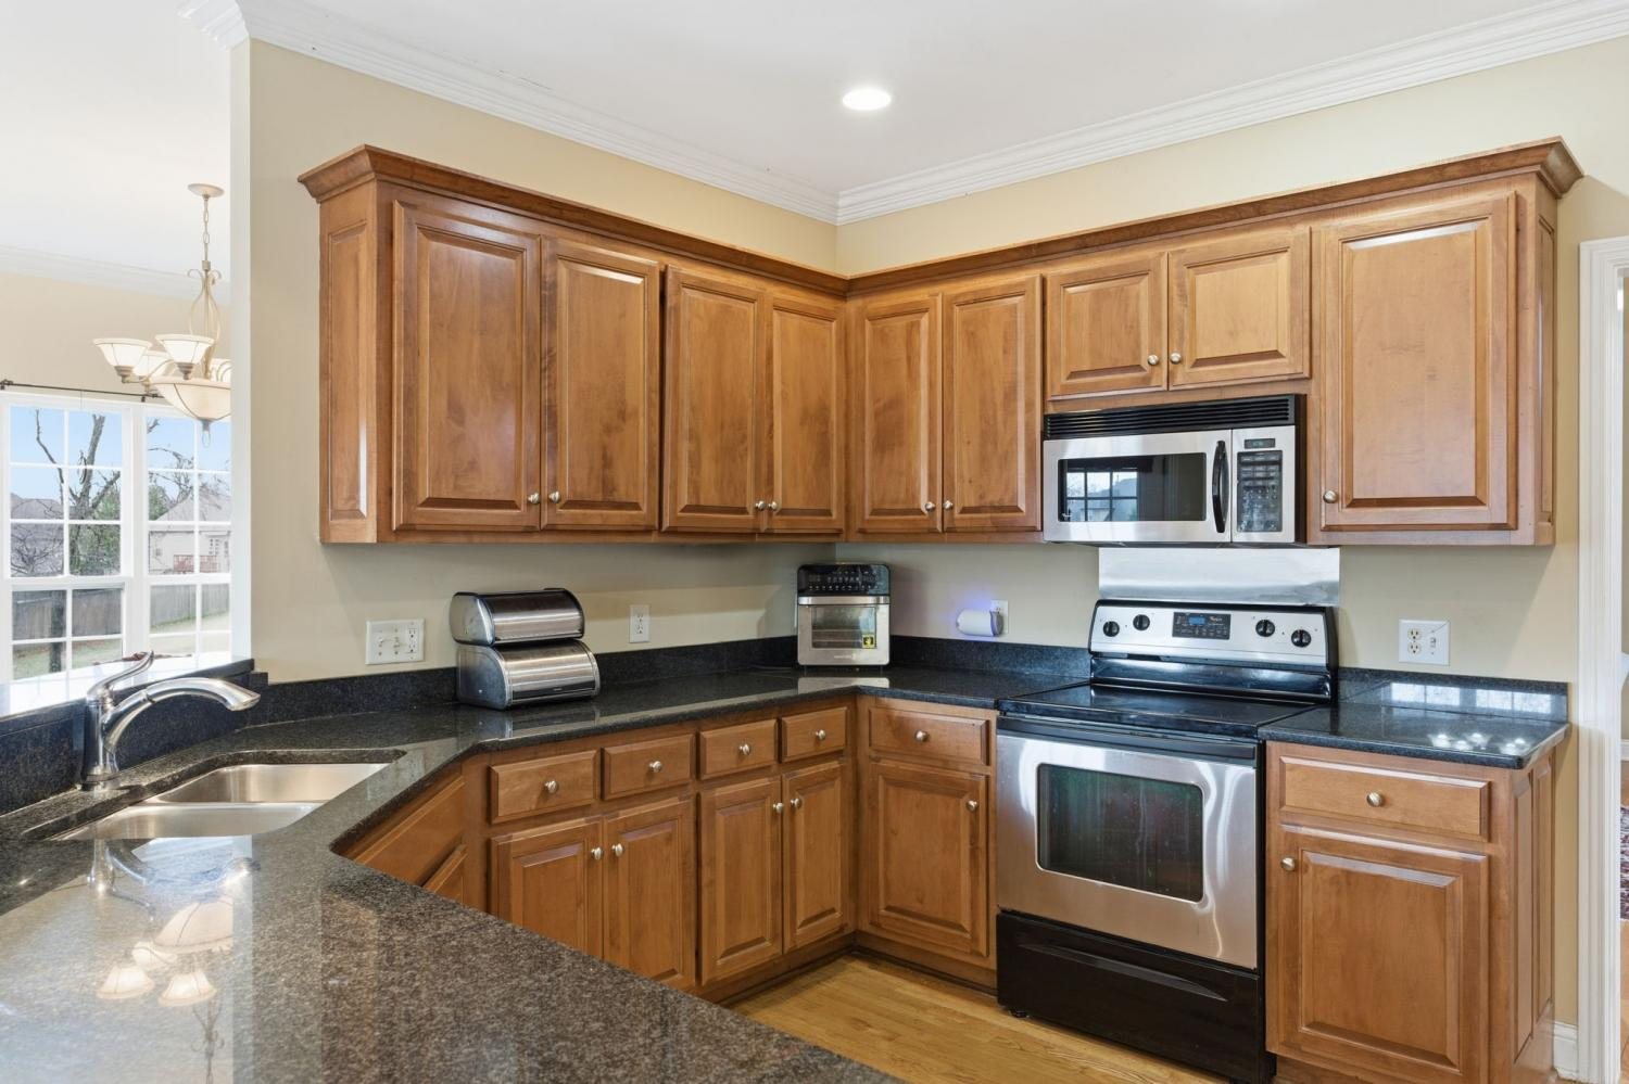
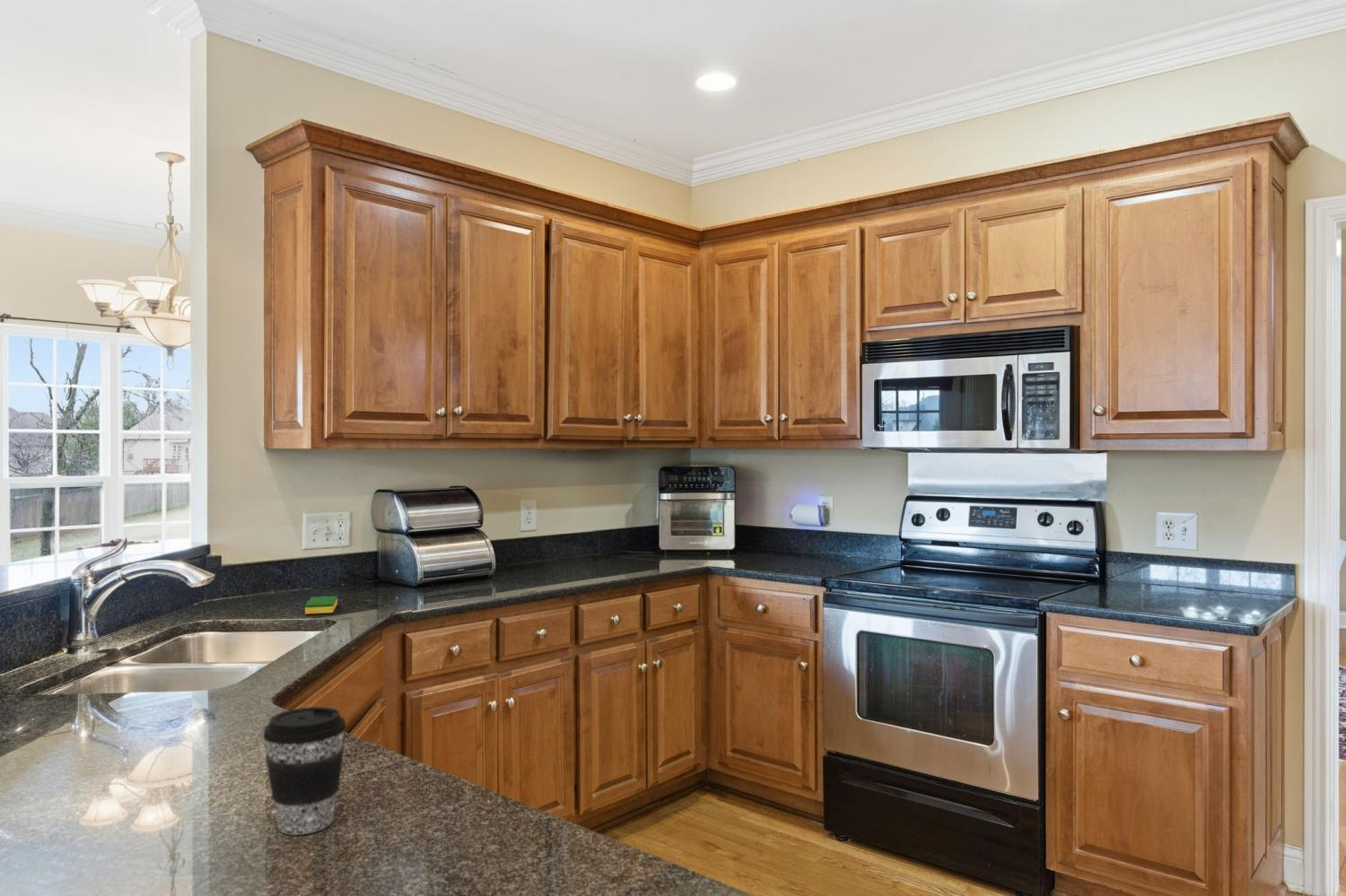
+ coffee cup (305, 770)
+ dish sponge (321, 605)
